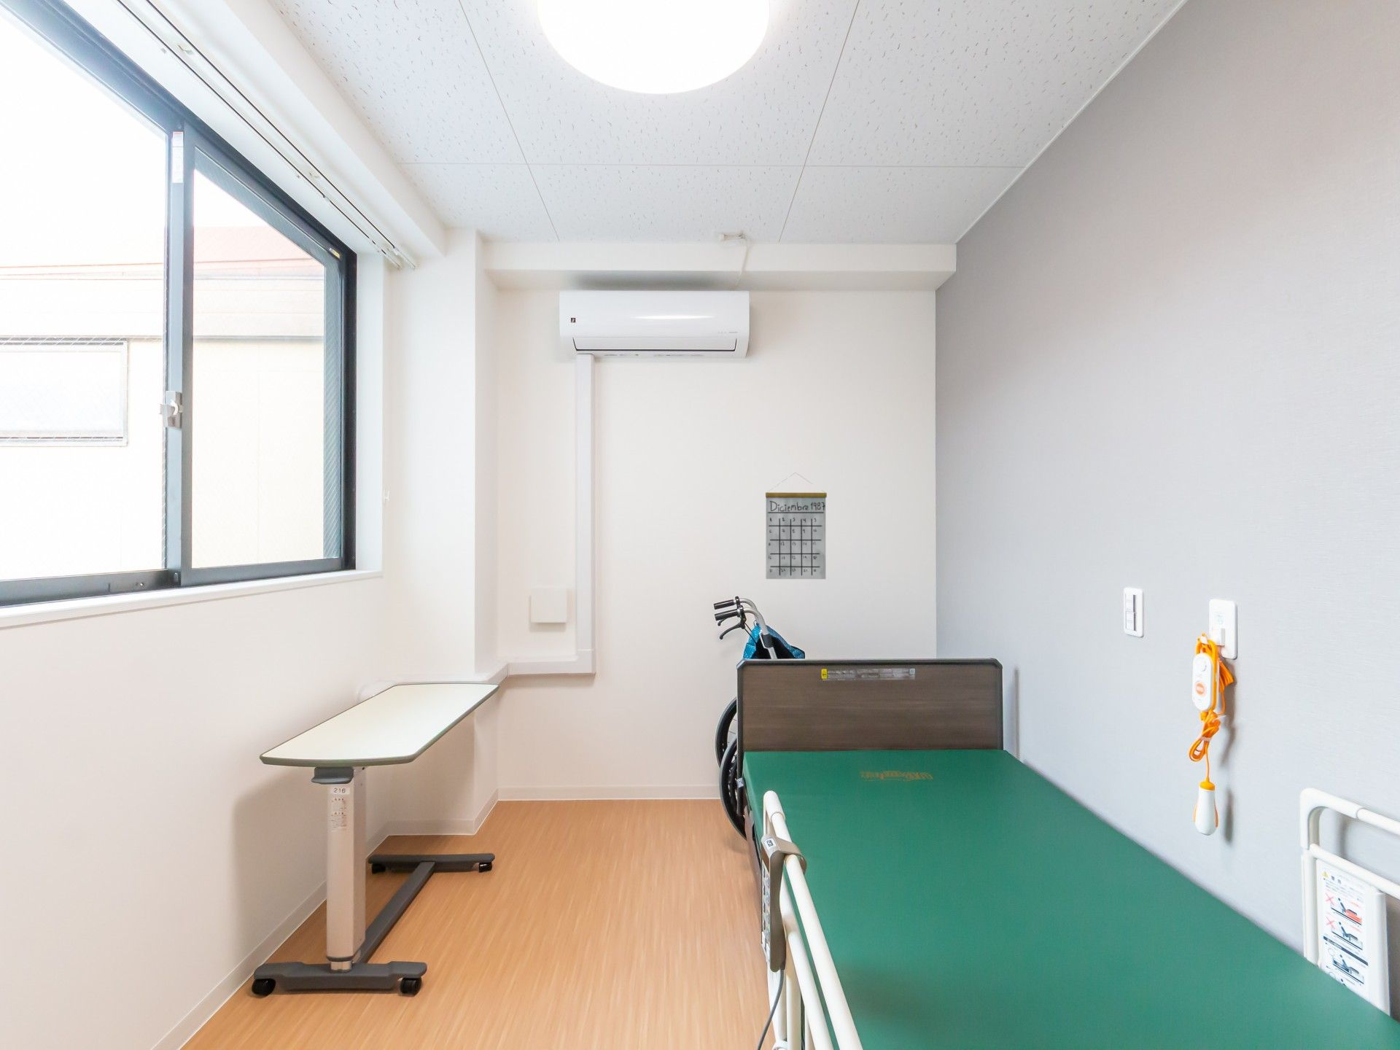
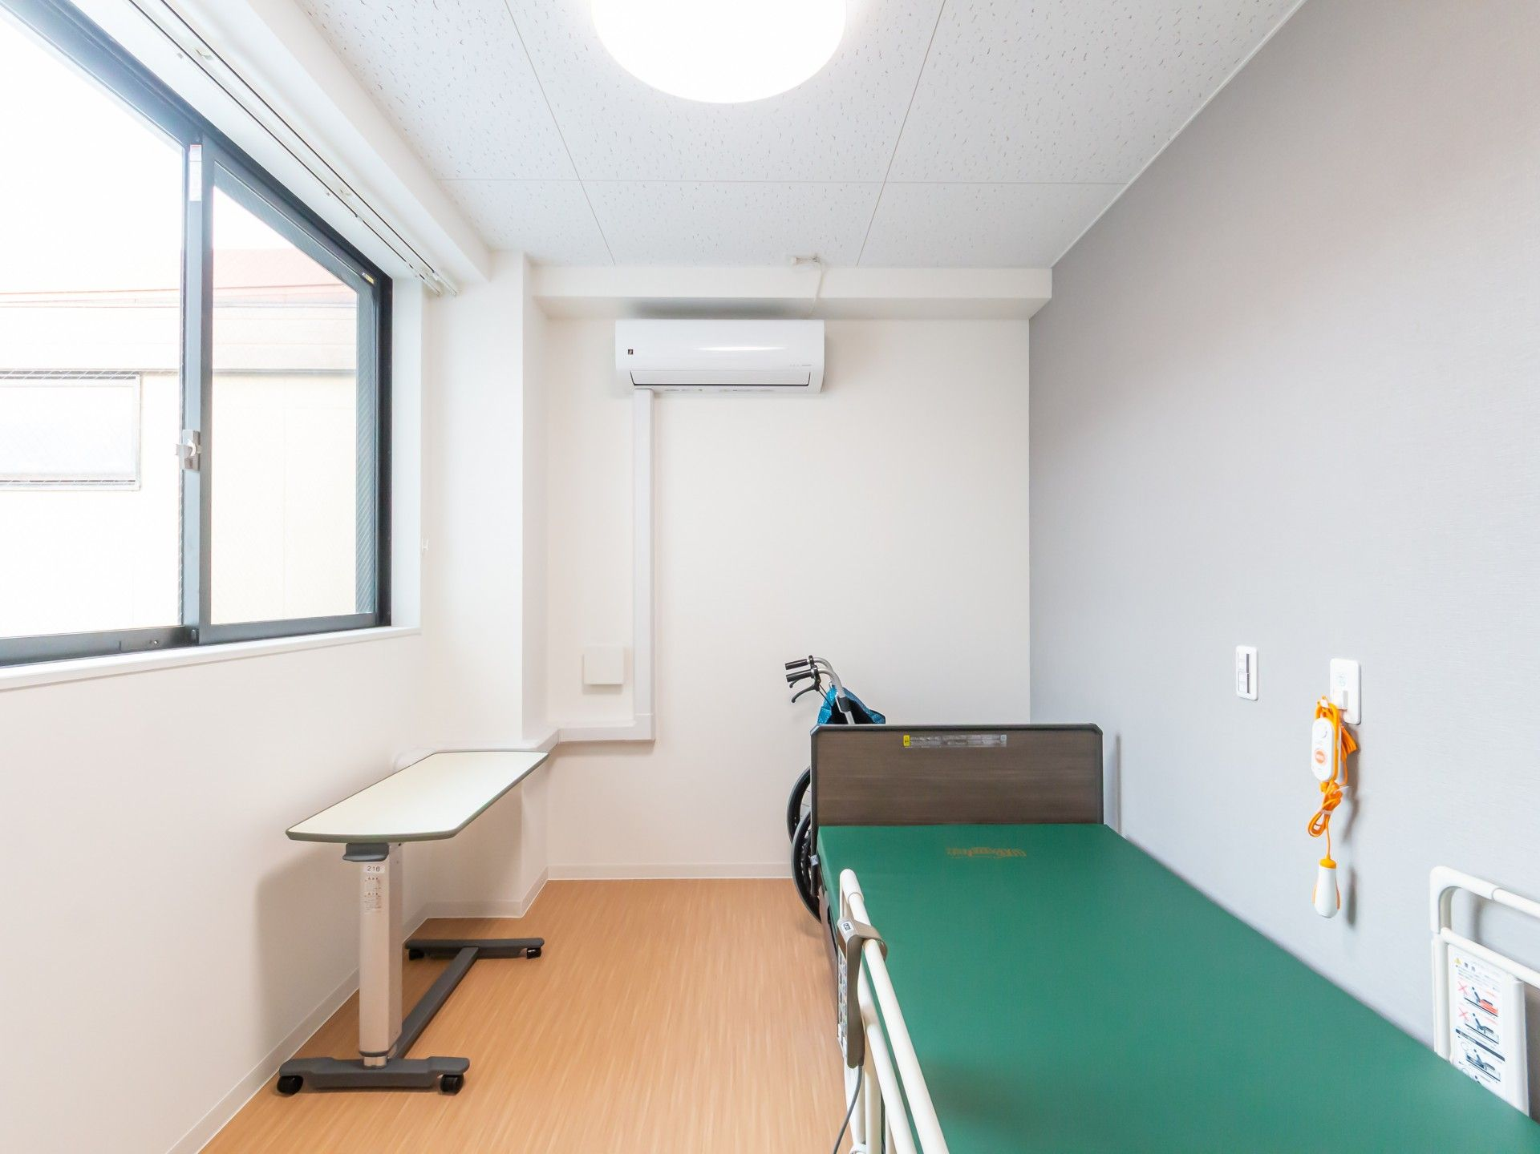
- calendar (796, 525)
